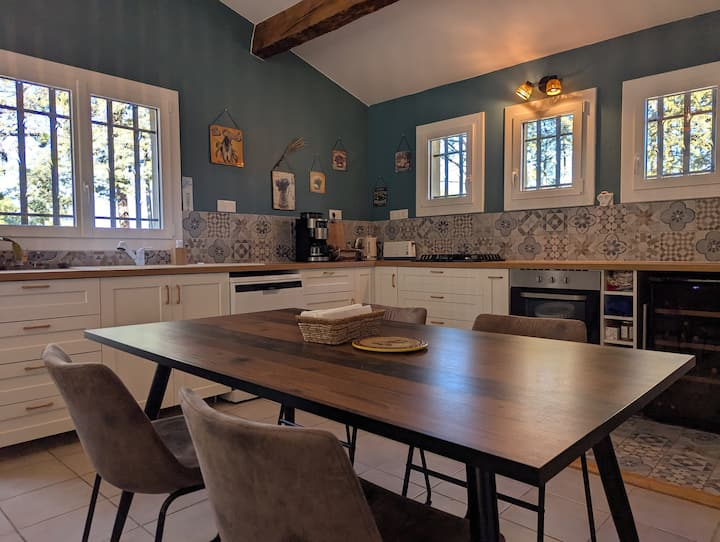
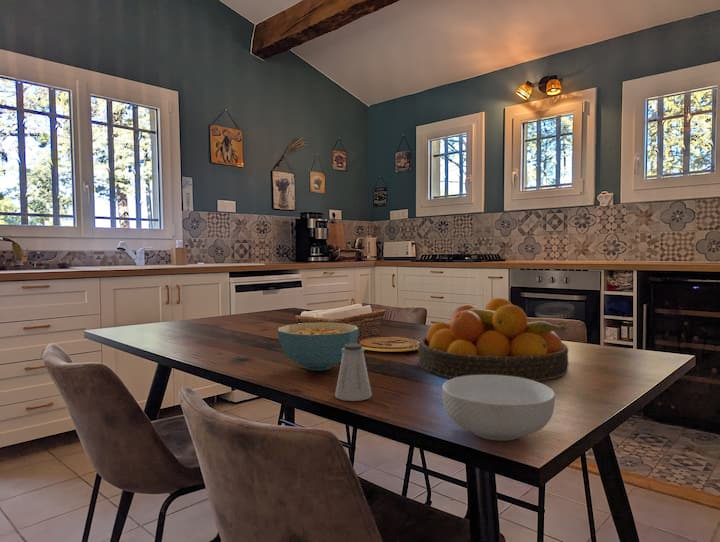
+ cereal bowl (318, 347)
+ cereal bowl (496, 409)
+ fruit bowl (490, 333)
+ saltshaker (353, 370)
